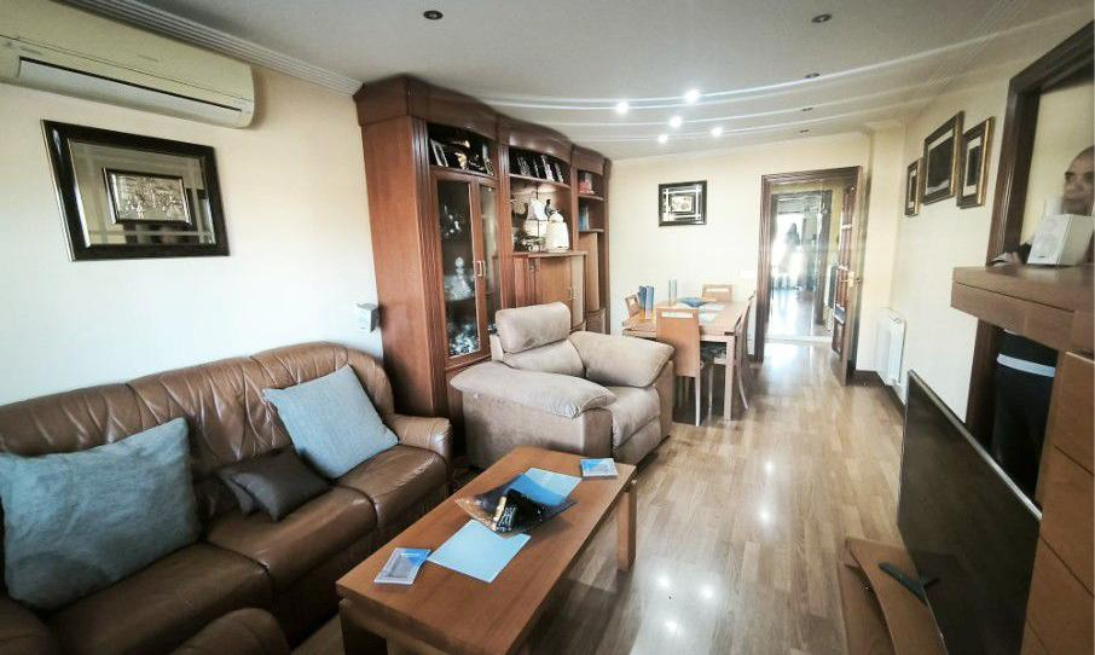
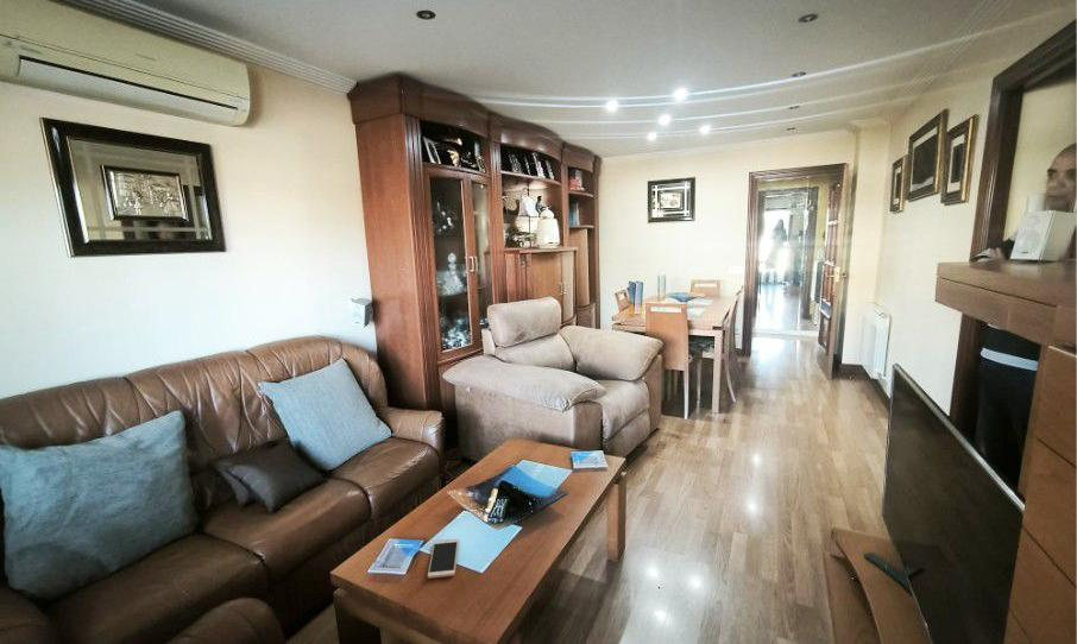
+ smartphone (443, 557)
